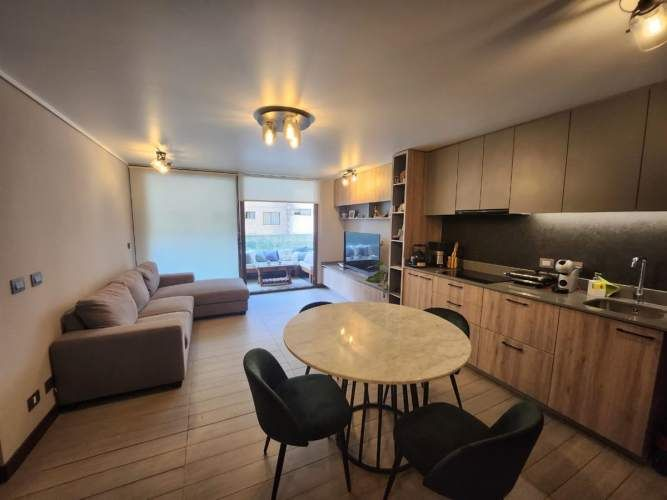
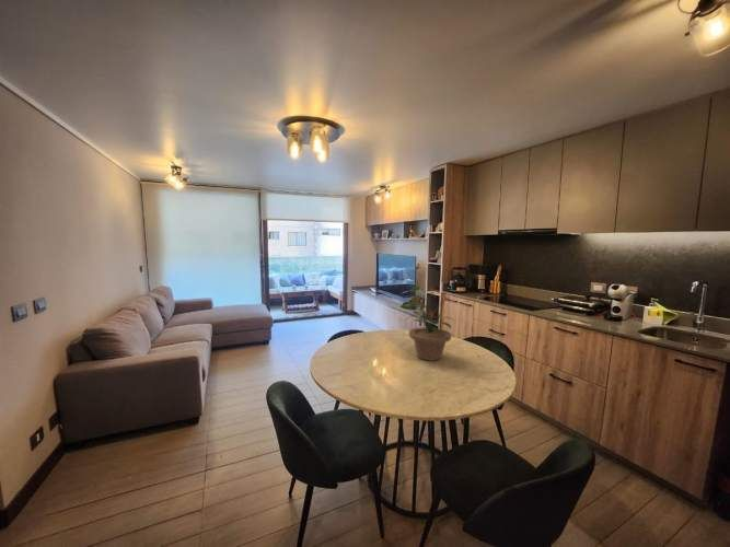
+ potted plant (431, 324)
